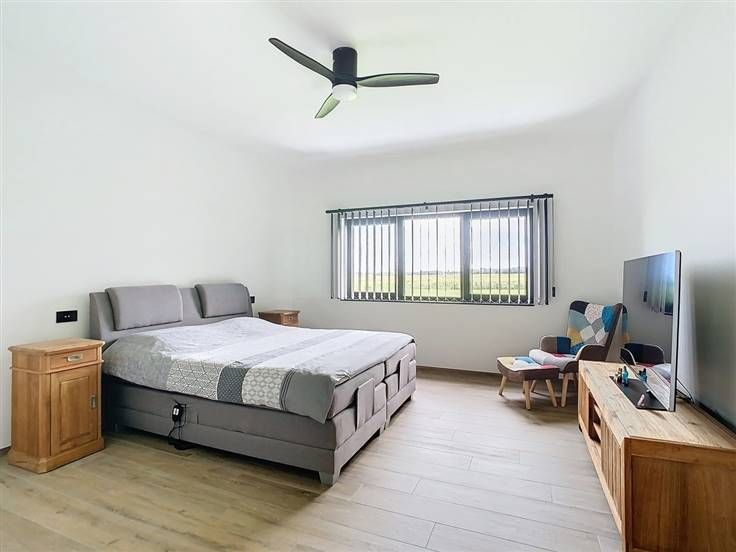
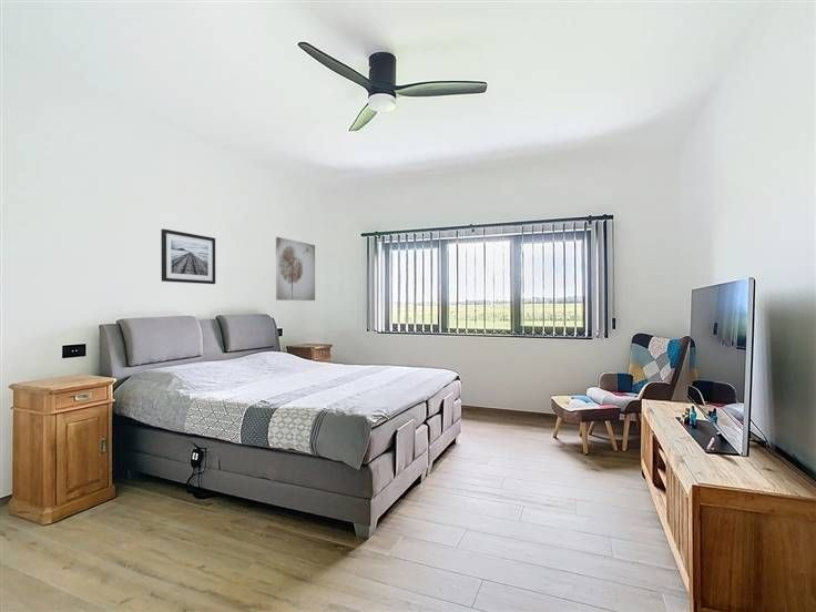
+ wall art (296, 271)
+ wall art (190, 258)
